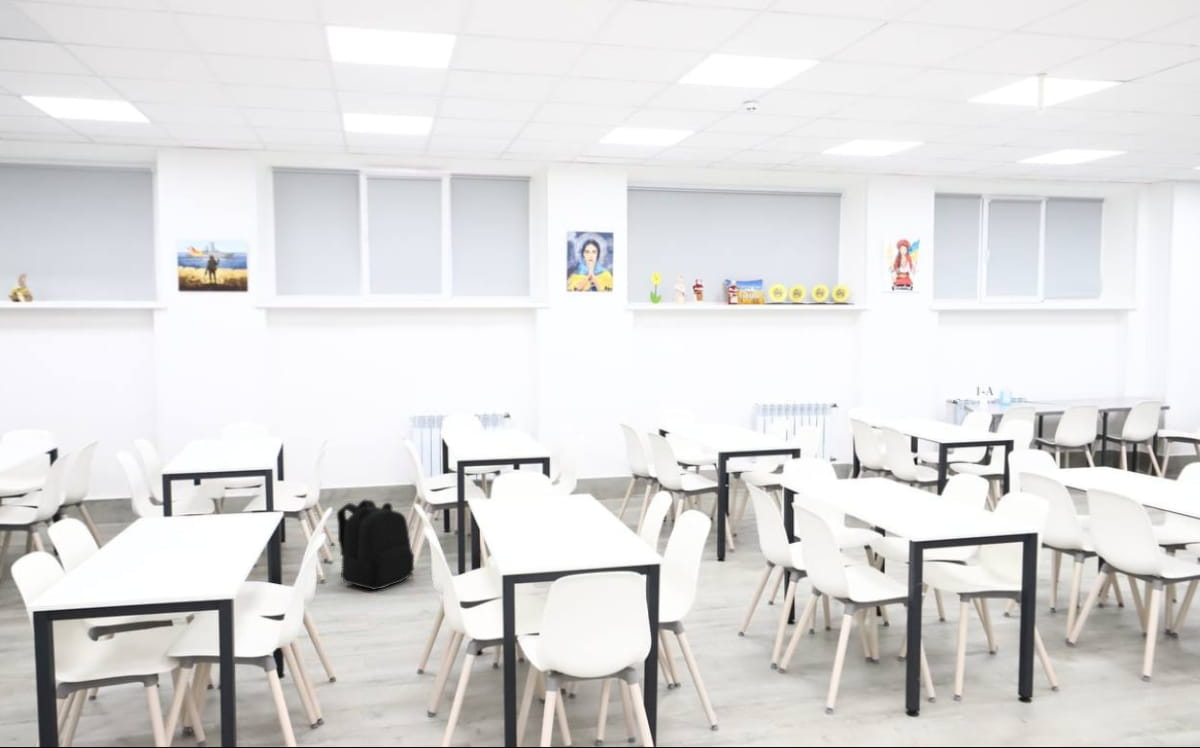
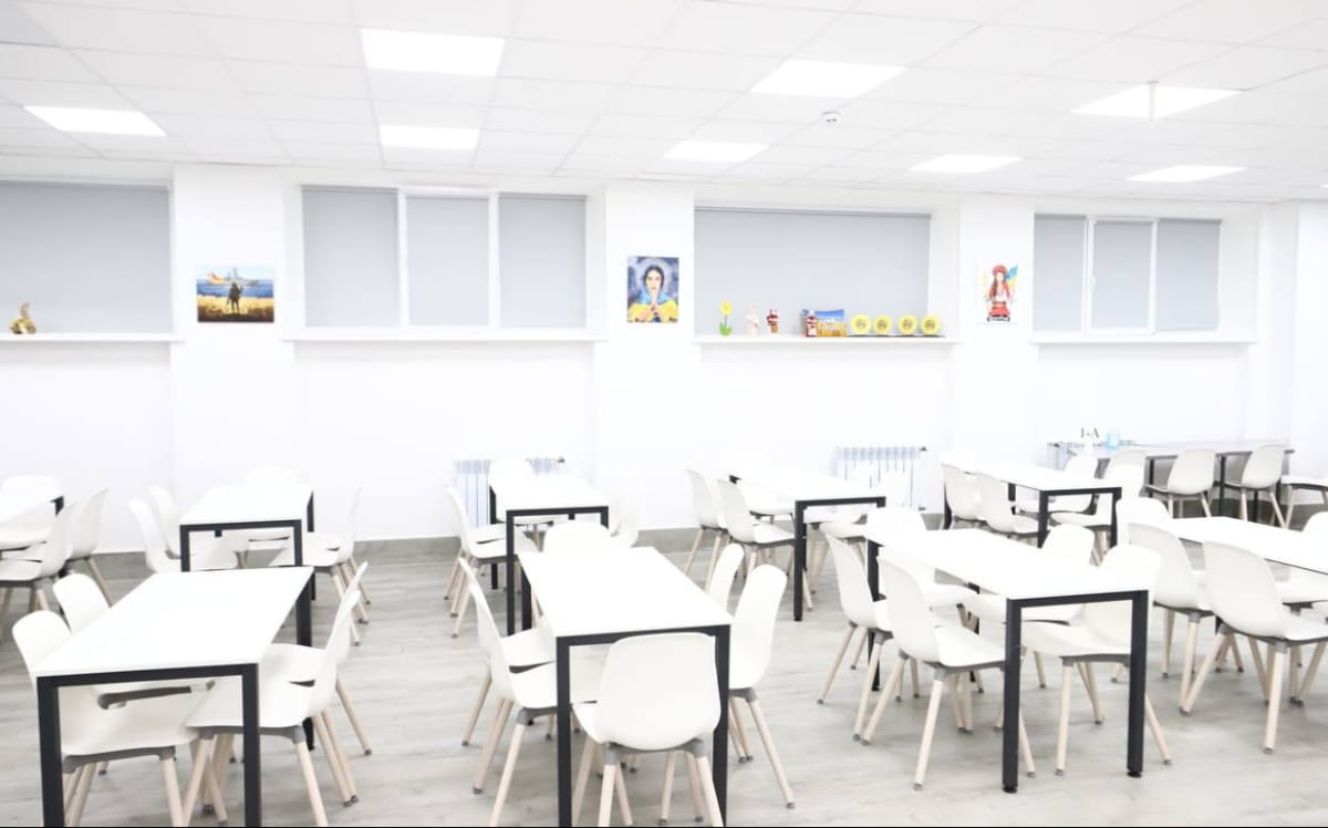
- backpack (372, 542)
